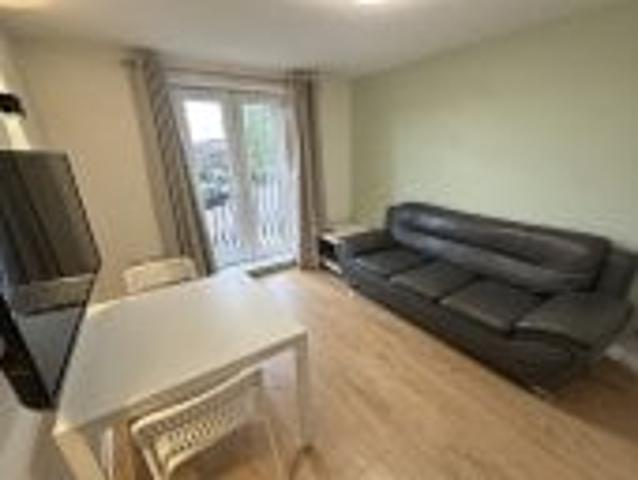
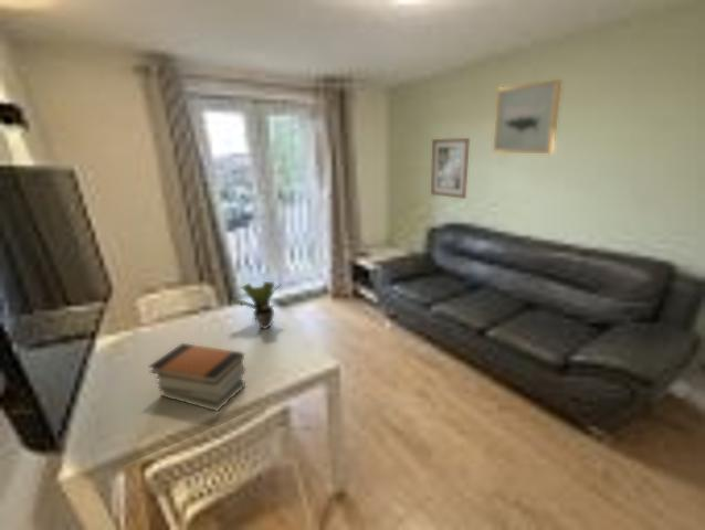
+ wall art (524, 119)
+ book stack (200, 374)
+ potted plant (263, 305)
+ wall art (449, 168)
